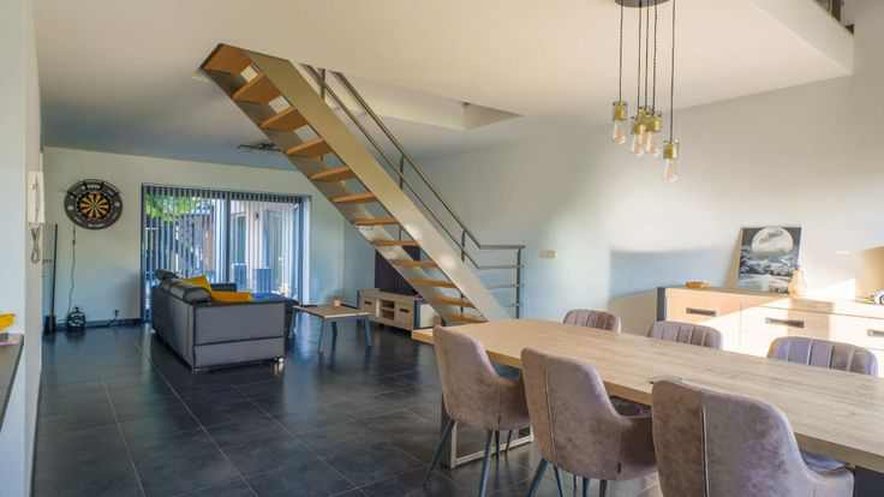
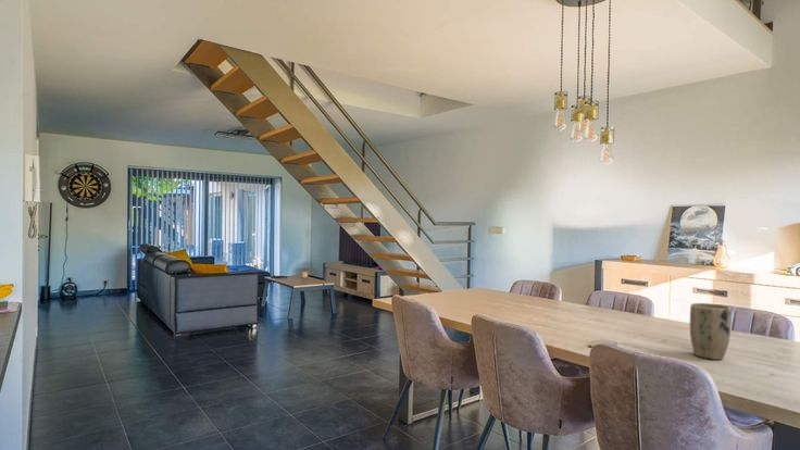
+ plant pot (710, 330)
